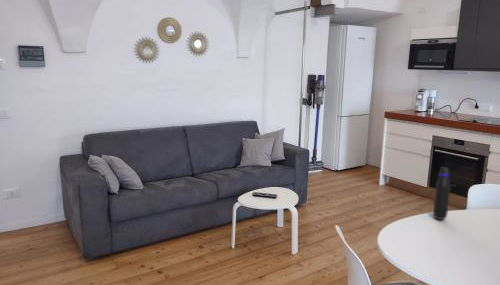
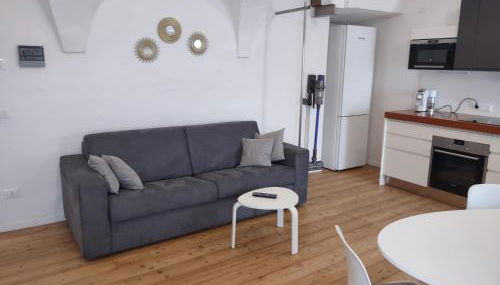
- water bottle (442, 193)
